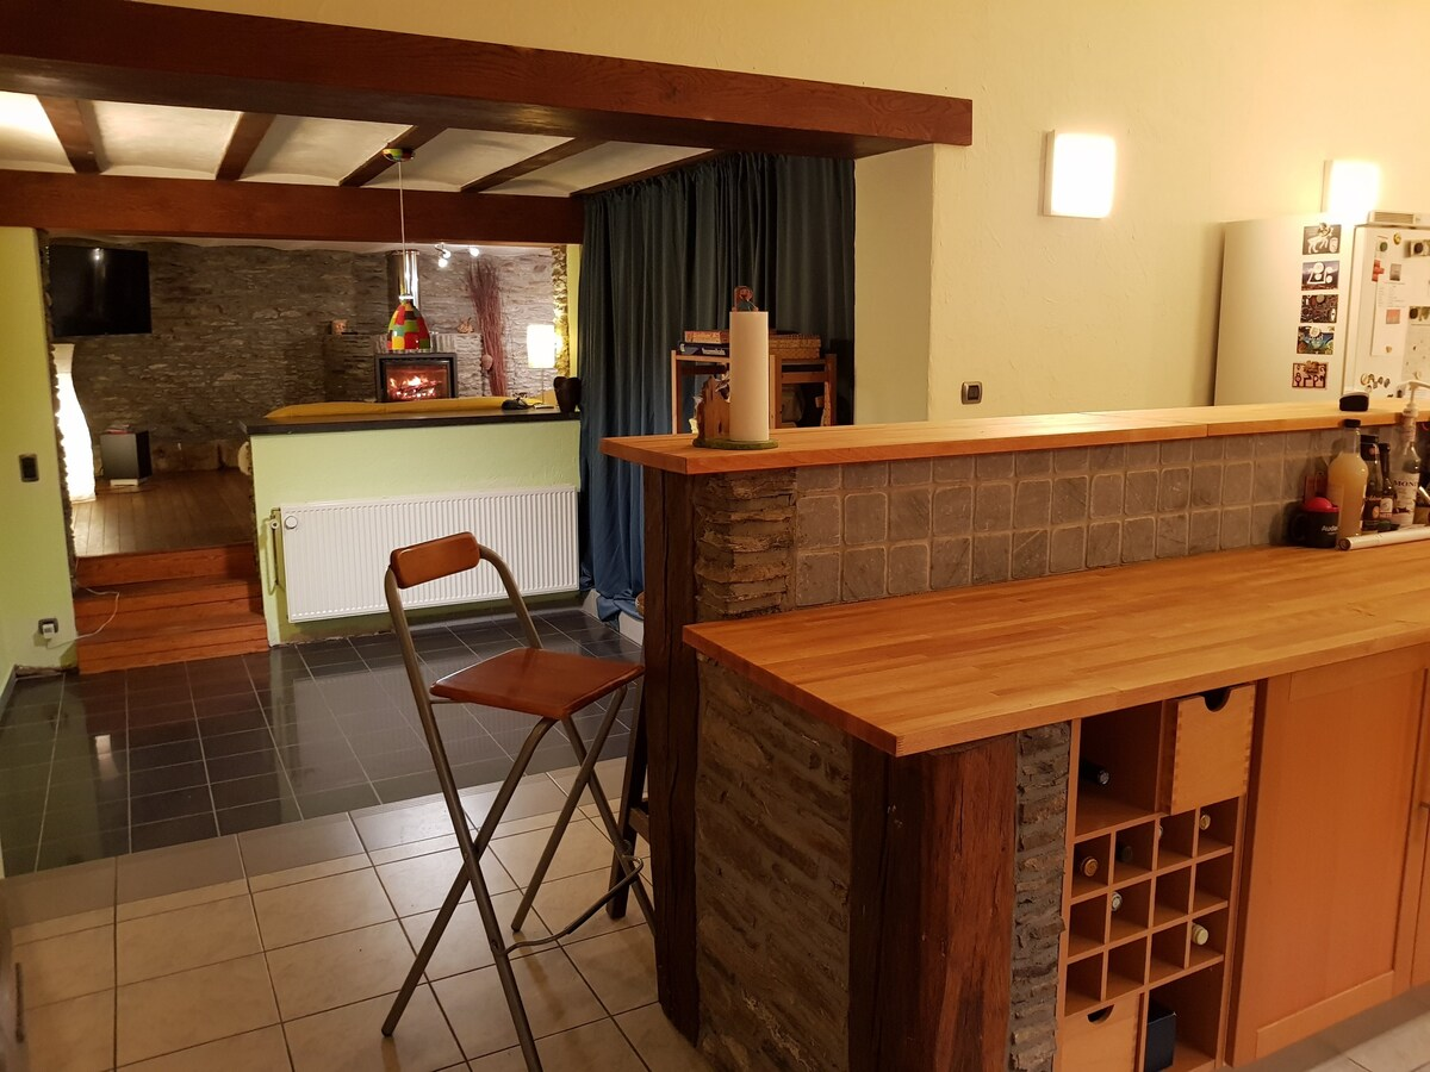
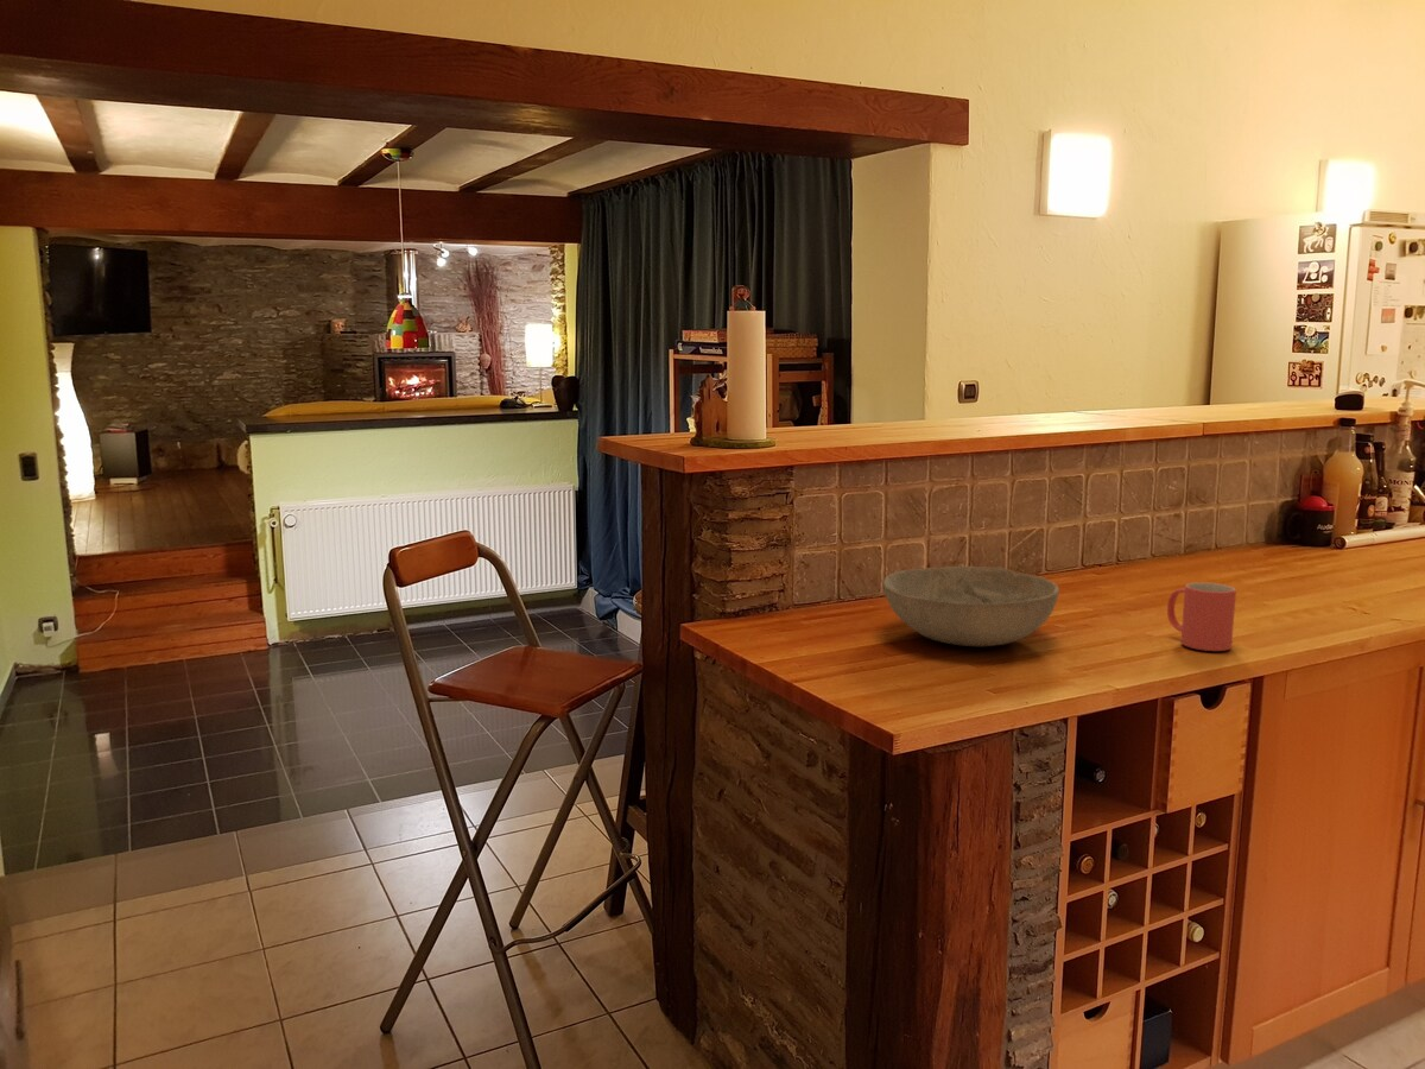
+ mug (1198, 614)
+ bowl (968, 609)
